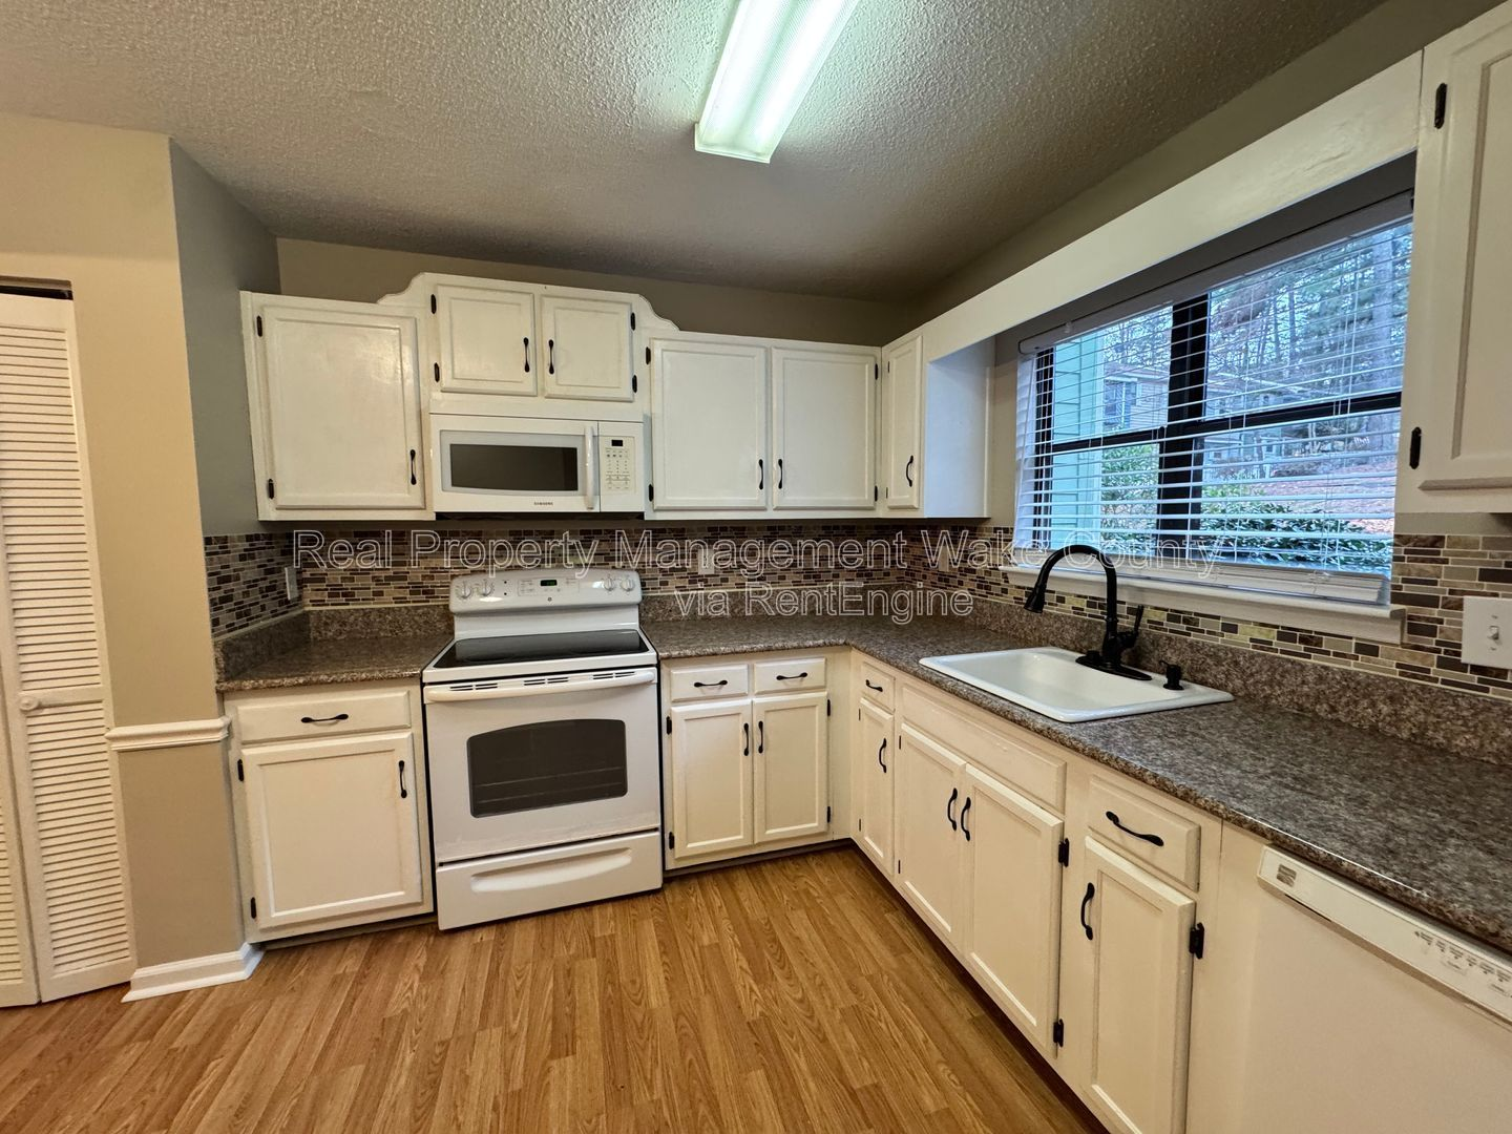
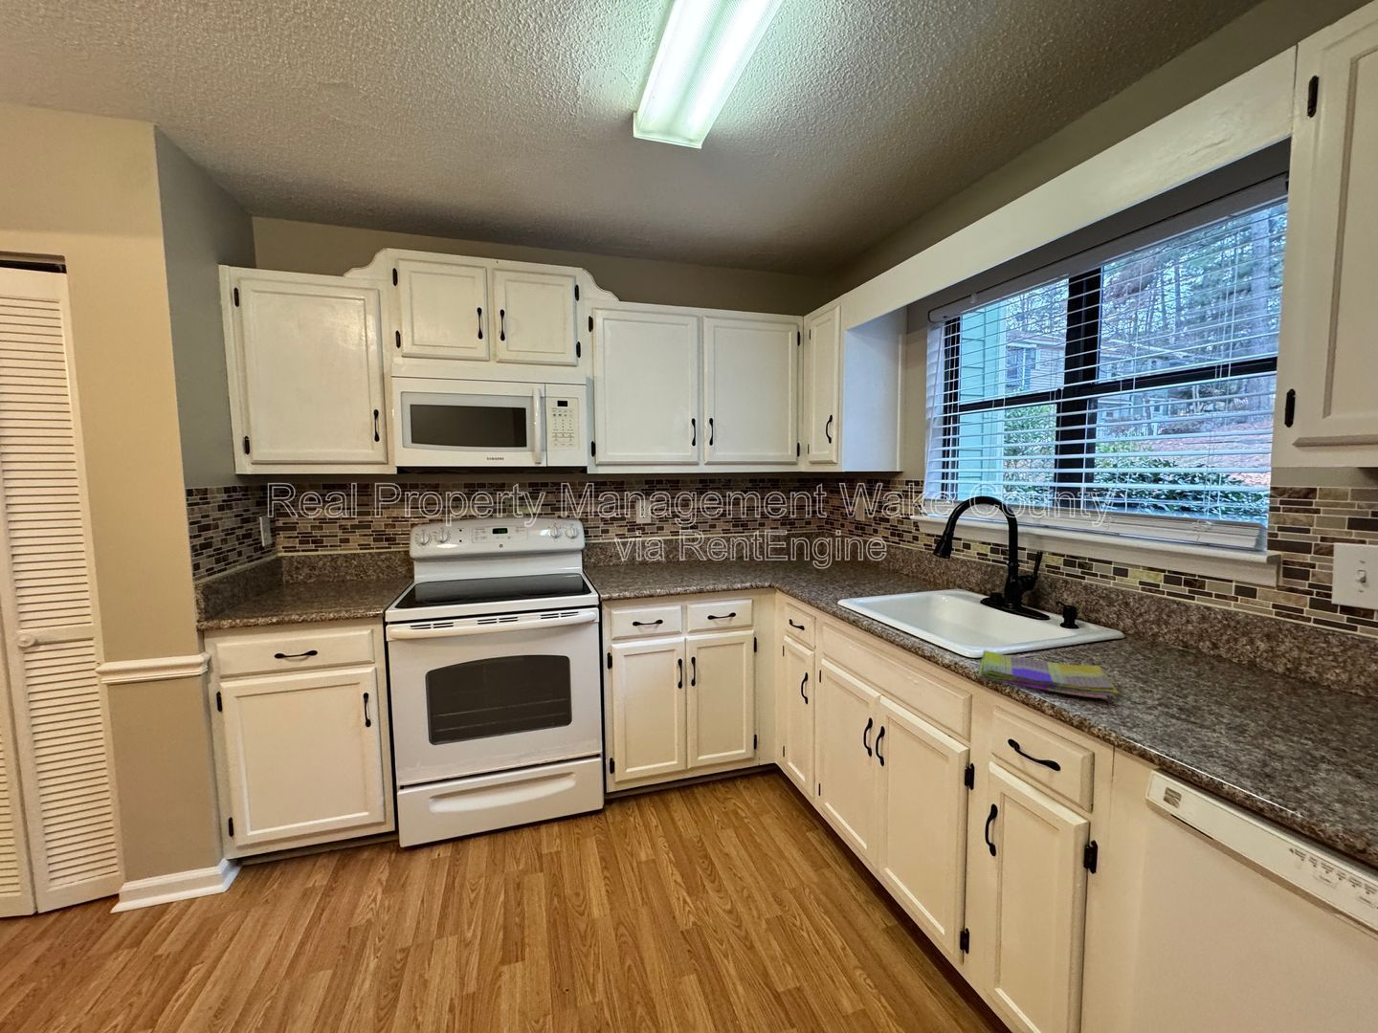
+ dish towel (1042, 672)
